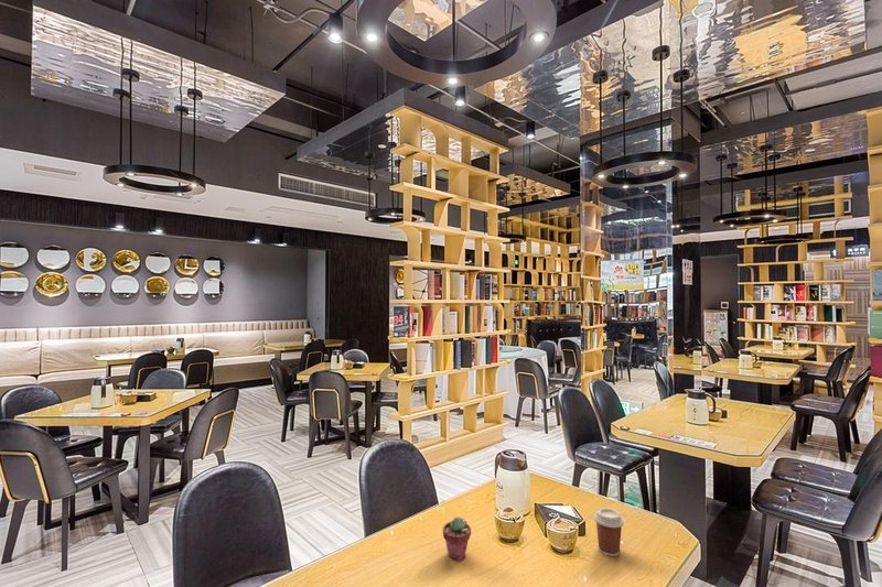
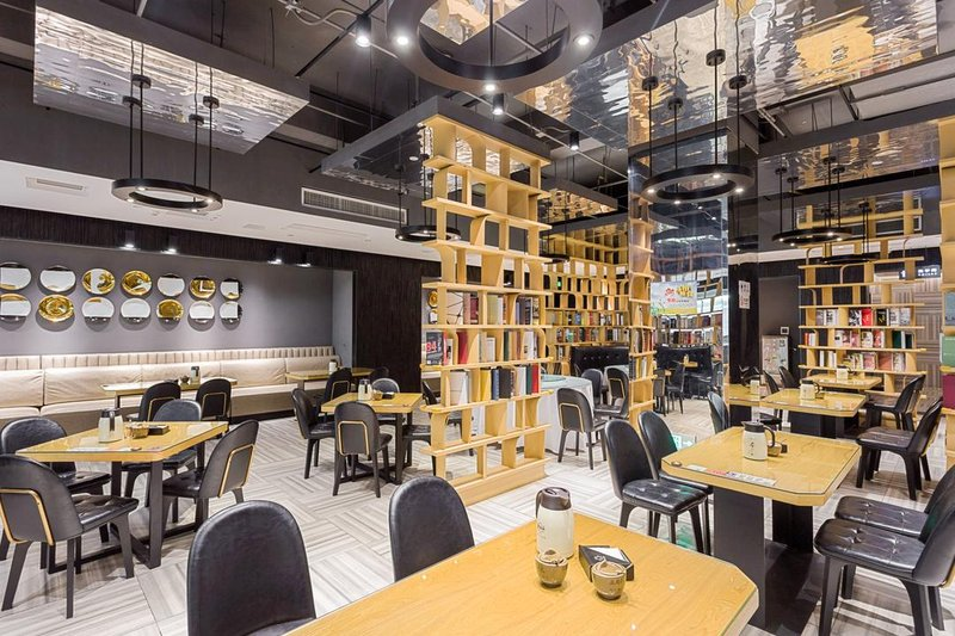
- coffee cup (609, 531)
- potted succulent (456, 535)
